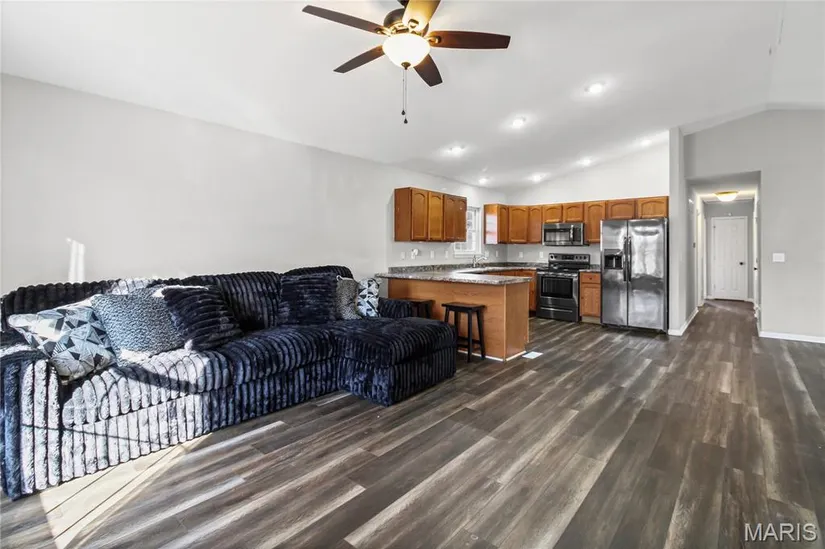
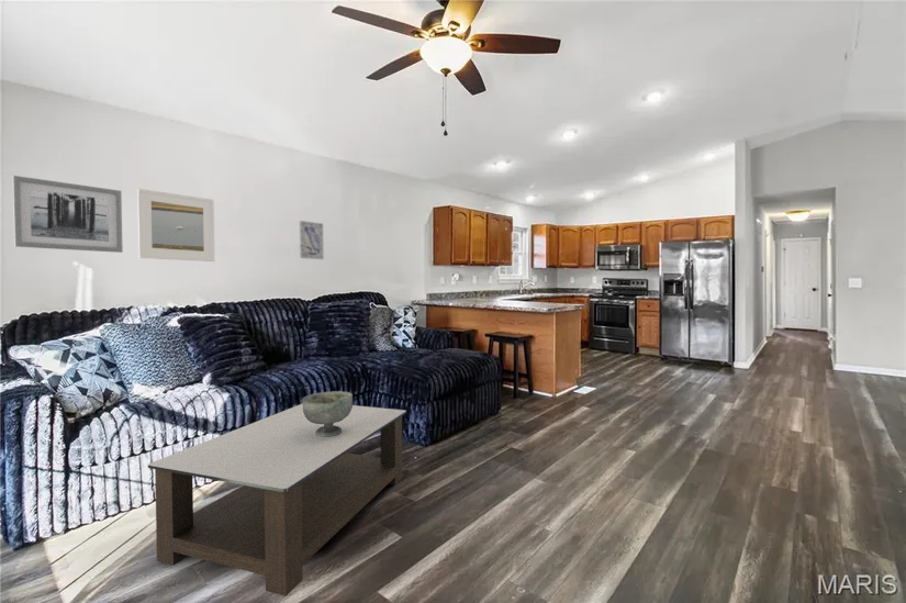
+ coffee table (301, 472)
+ wall art (71, 216)
+ wall art (311, 239)
+ decorative bowl (327, 413)
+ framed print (178, 226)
